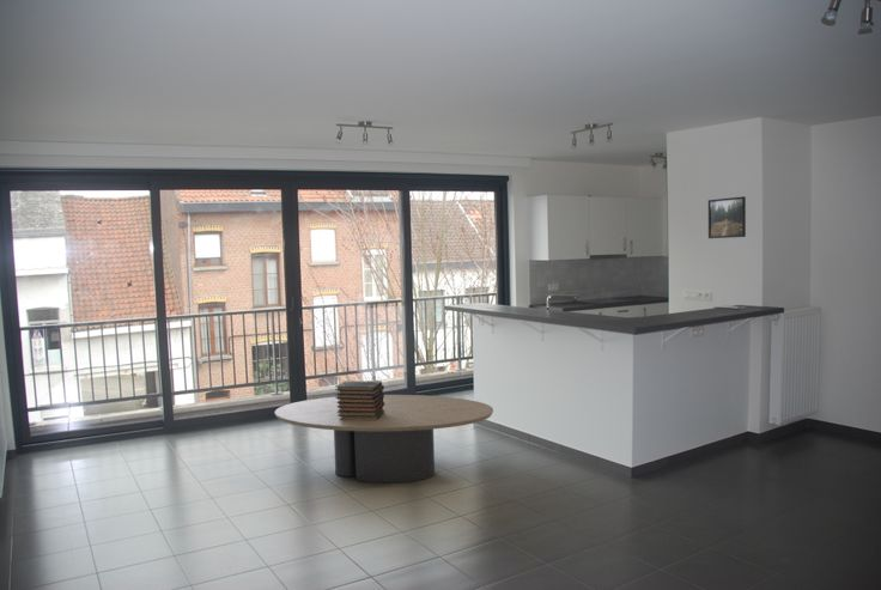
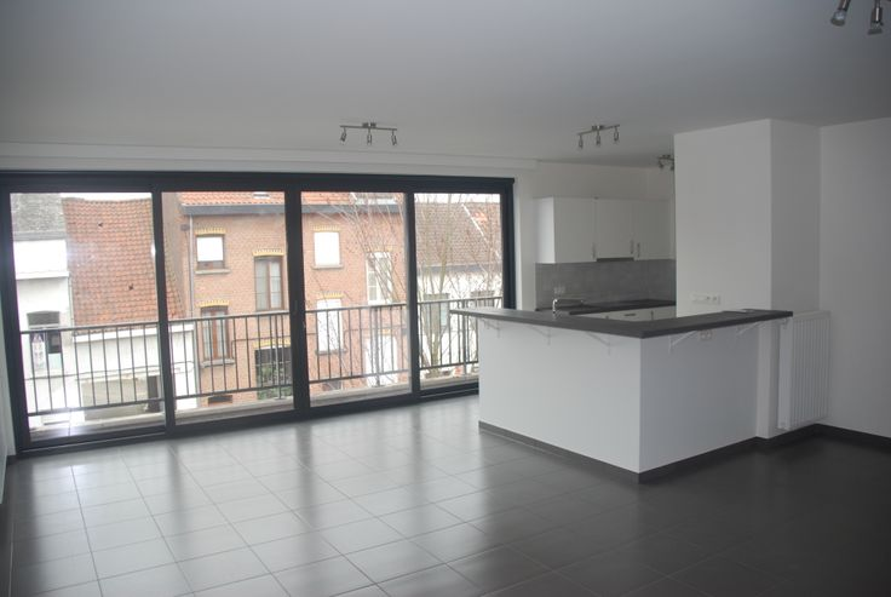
- book stack (359, 400)
- coffee table (383, 440)
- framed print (725, 218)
